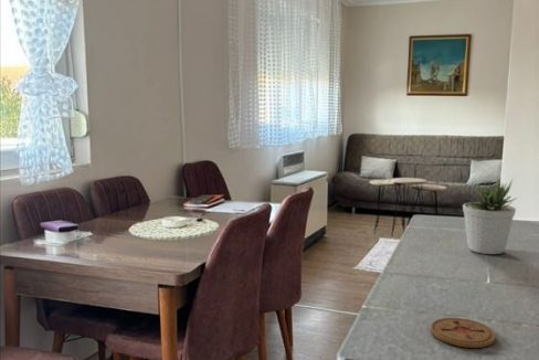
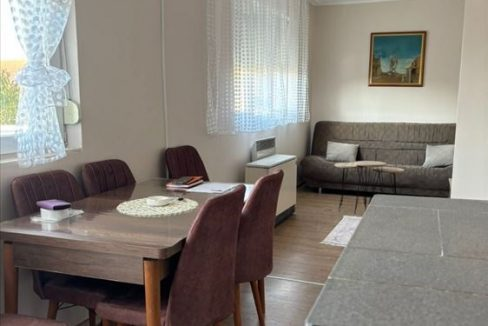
- potted plant (487, 213)
- coaster (462, 331)
